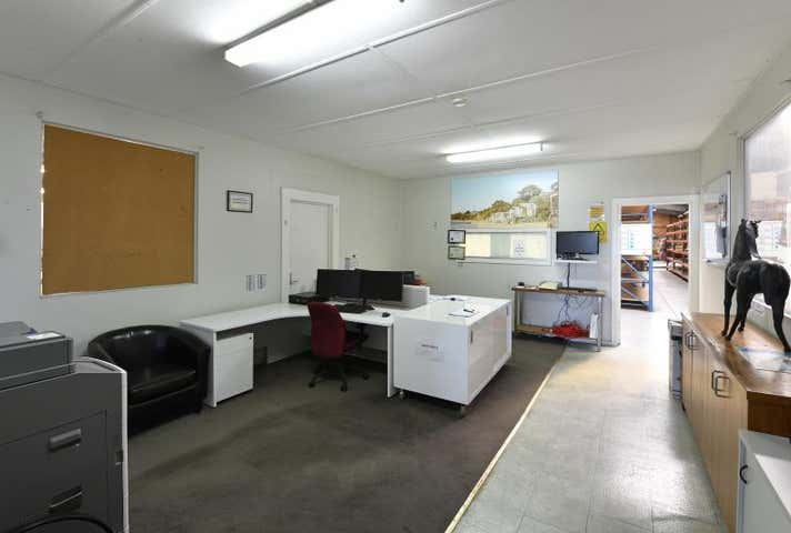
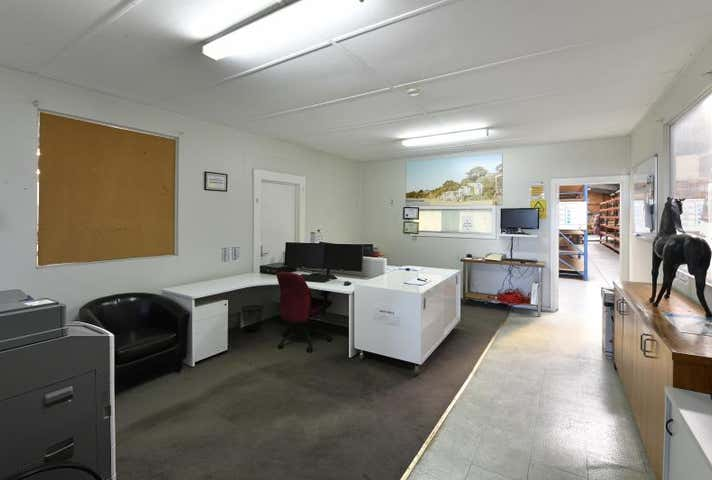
+ wastebasket (252, 318)
